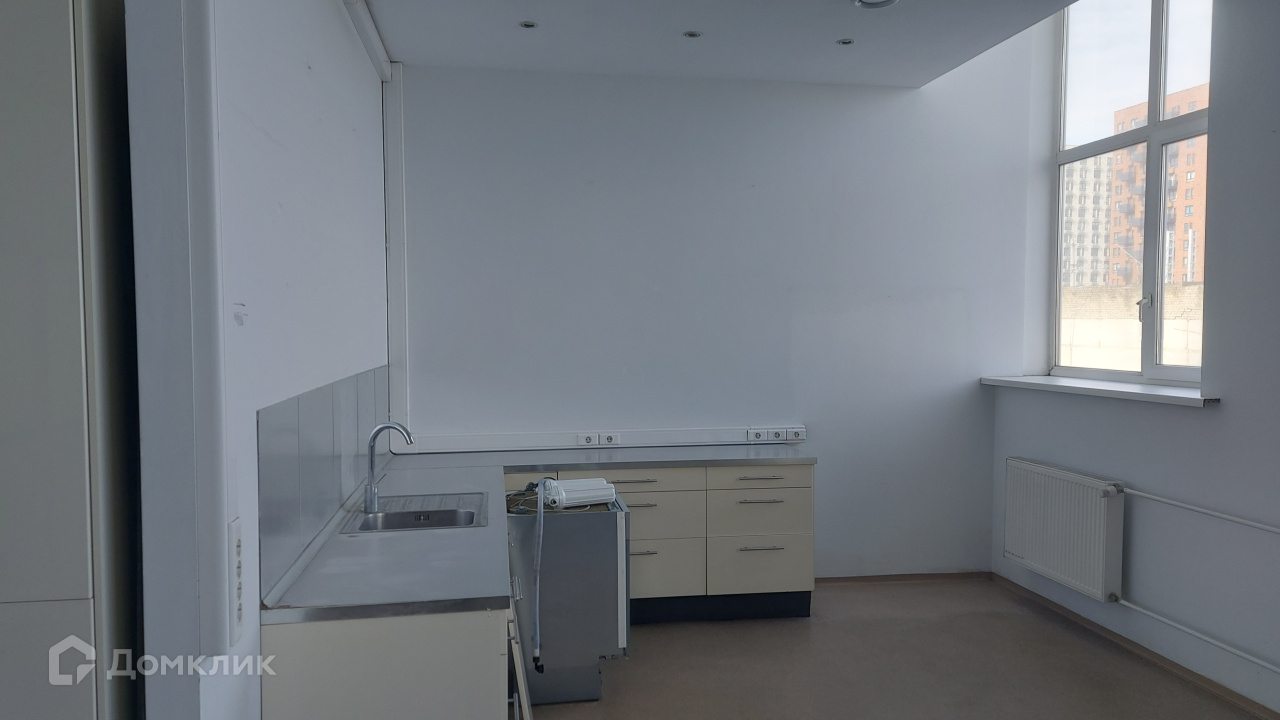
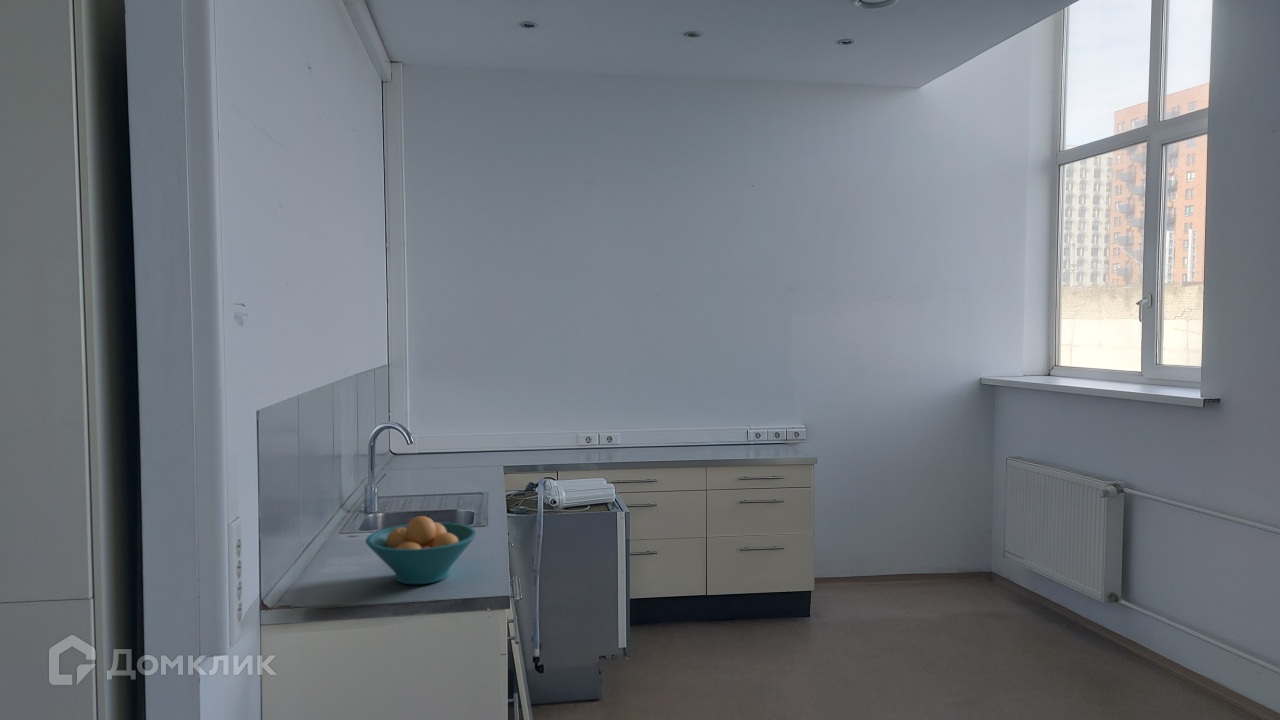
+ fruit bowl (422, 546)
